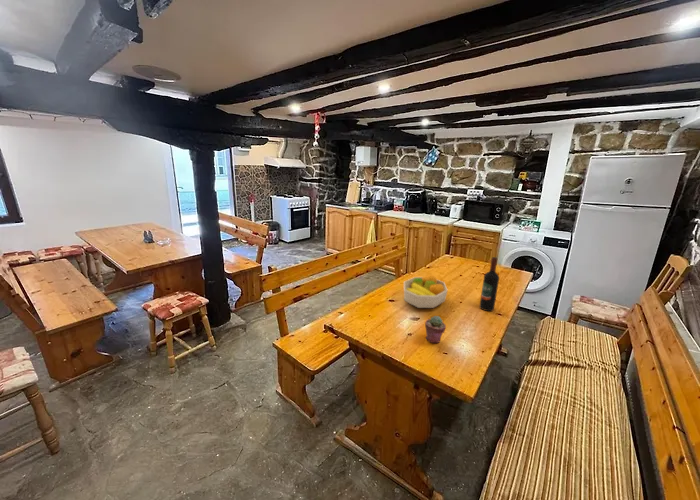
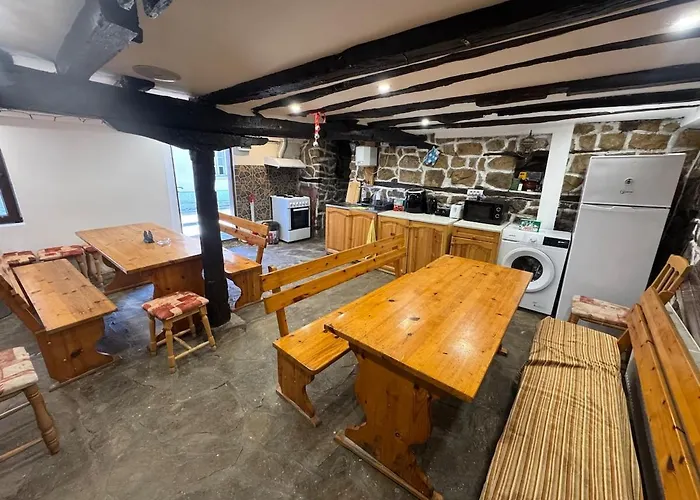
- fruit bowl (424, 289)
- potted succulent (434, 328)
- wine bottle (490, 283)
